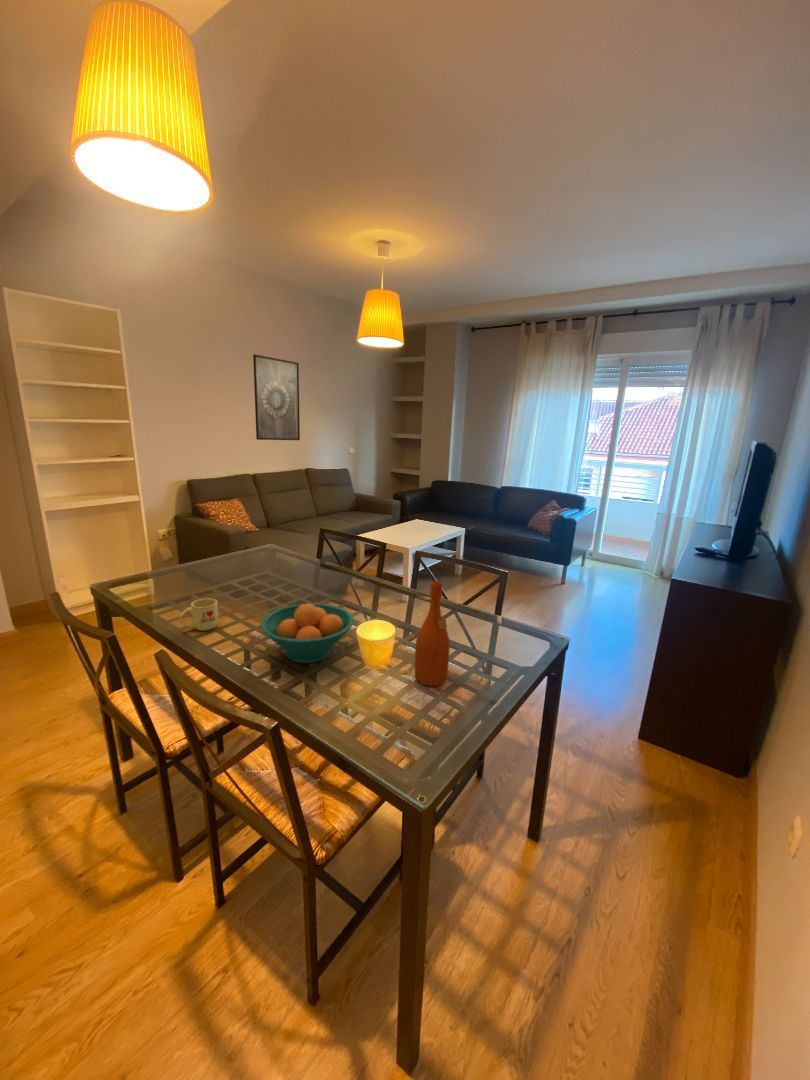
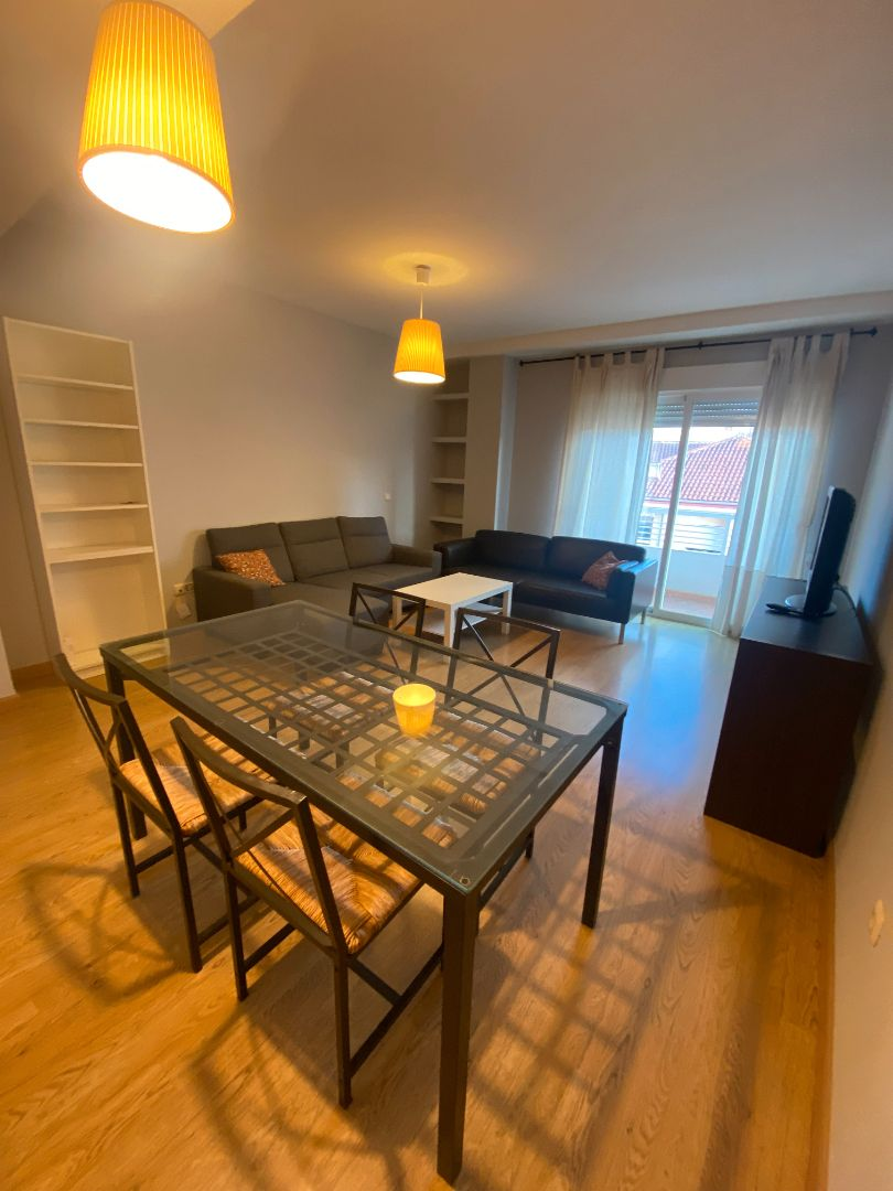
- fruit bowl (308, 629)
- wine bottle (433, 631)
- mug (199, 616)
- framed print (278, 400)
